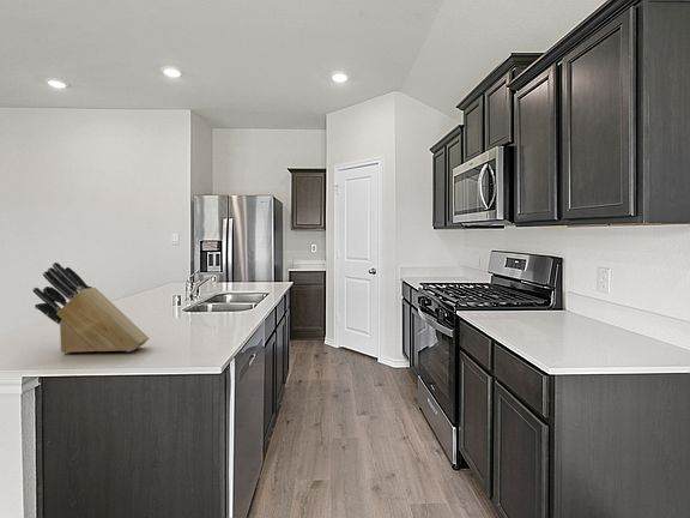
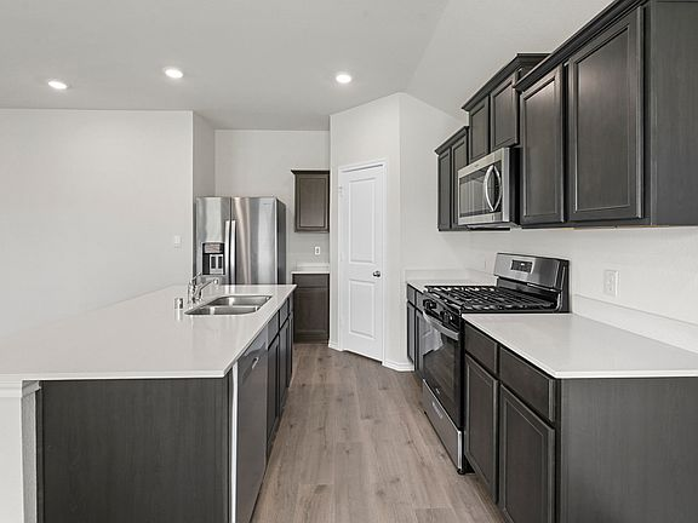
- knife block (92, 306)
